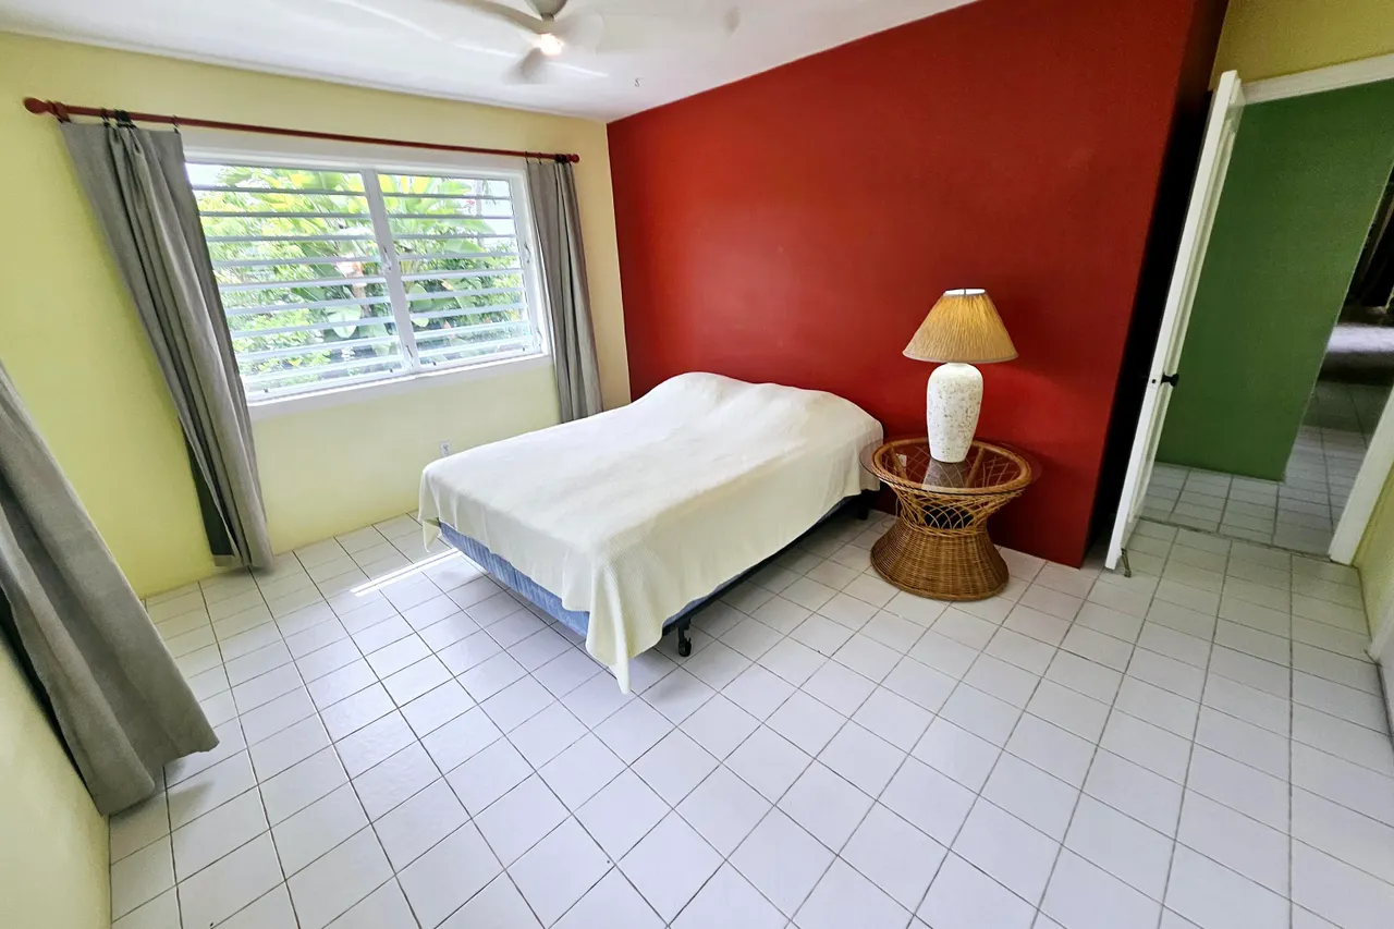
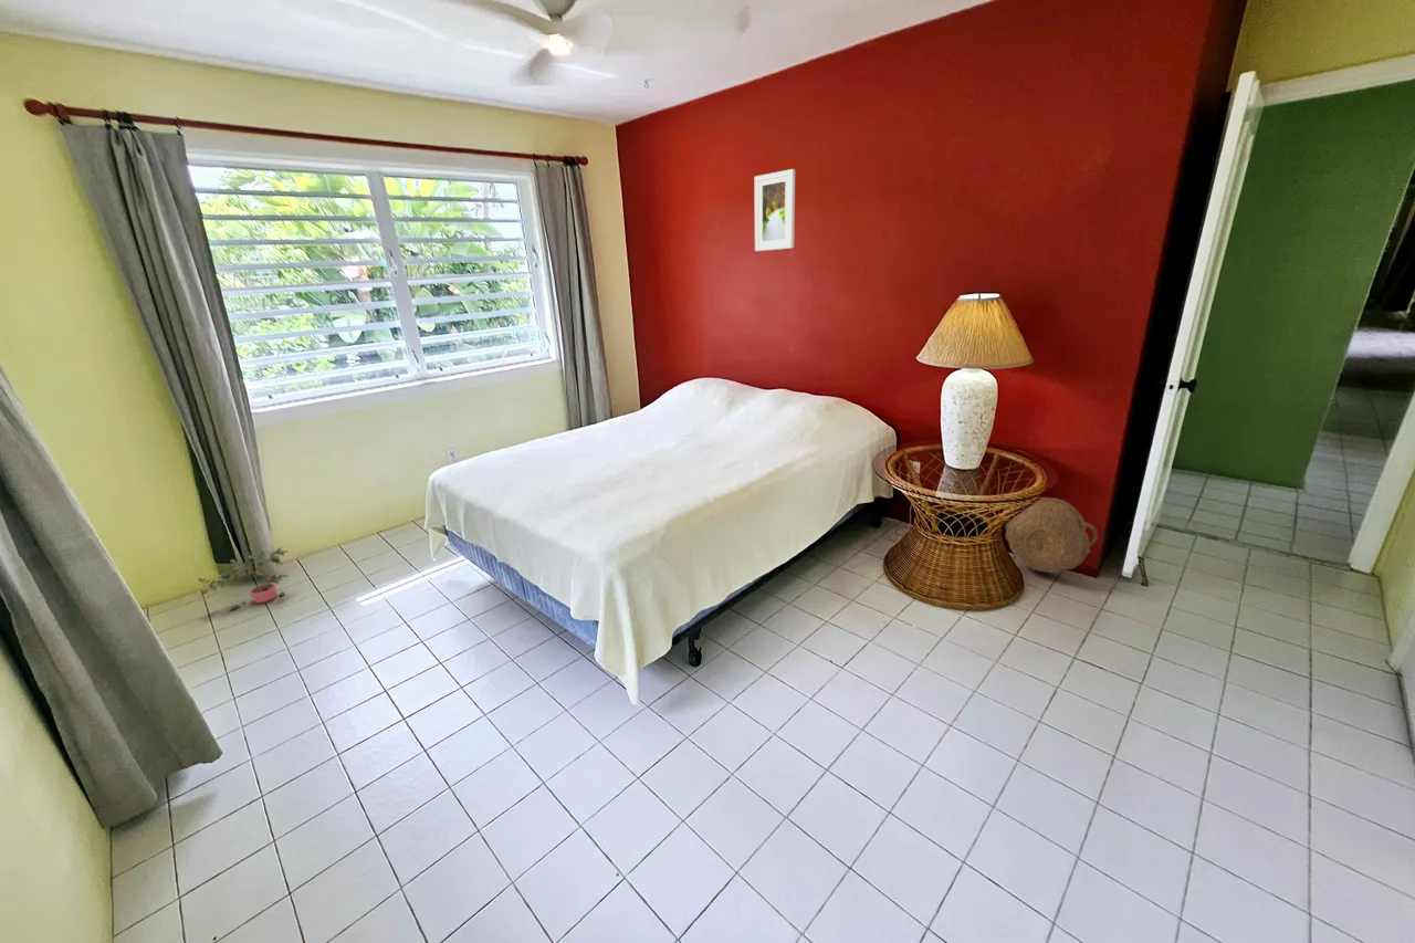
+ woven basket (1045, 537)
+ potted plant (242, 572)
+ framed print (774, 211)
